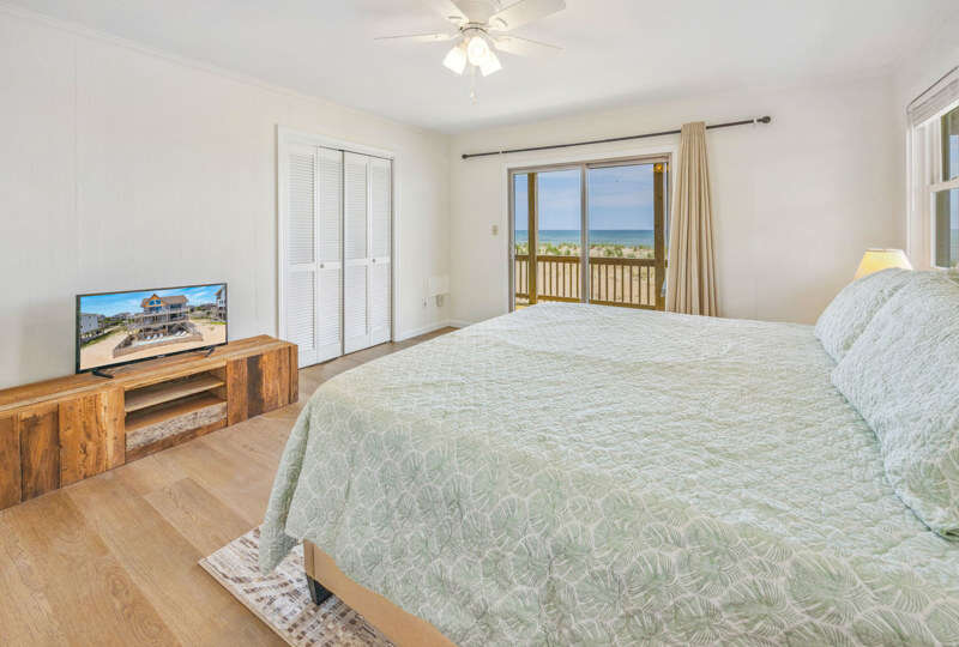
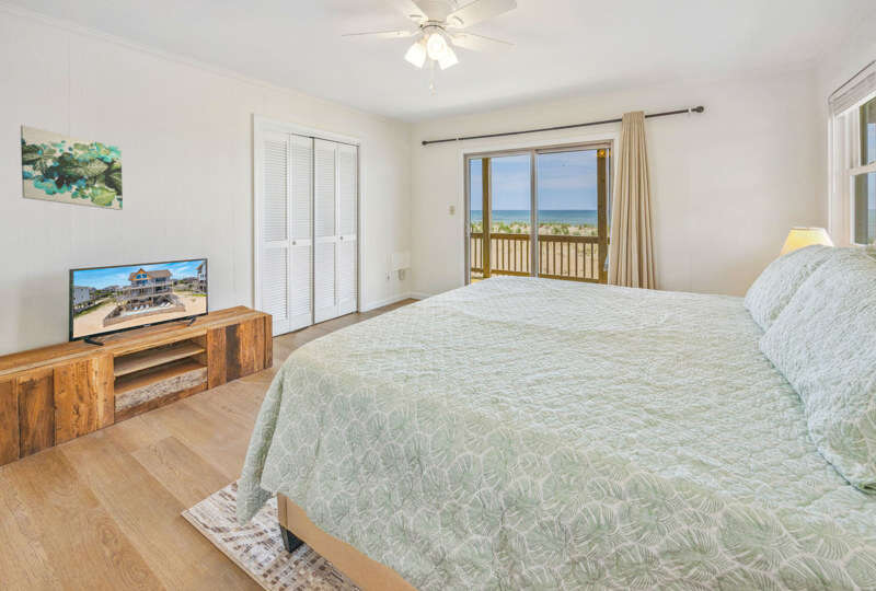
+ wall art (74, 171)
